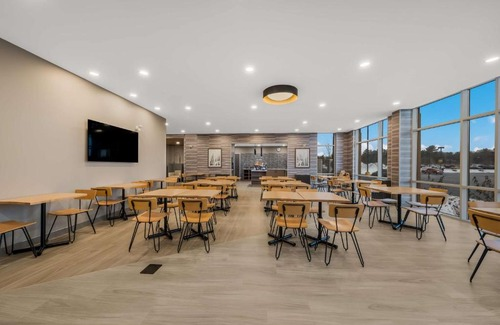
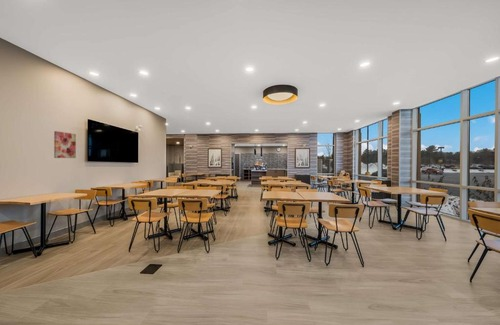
+ wall art (65, 145)
